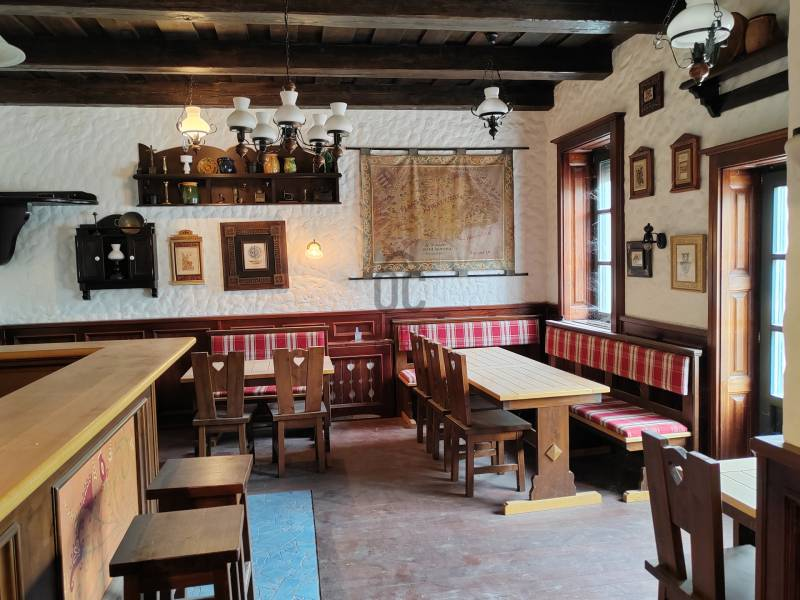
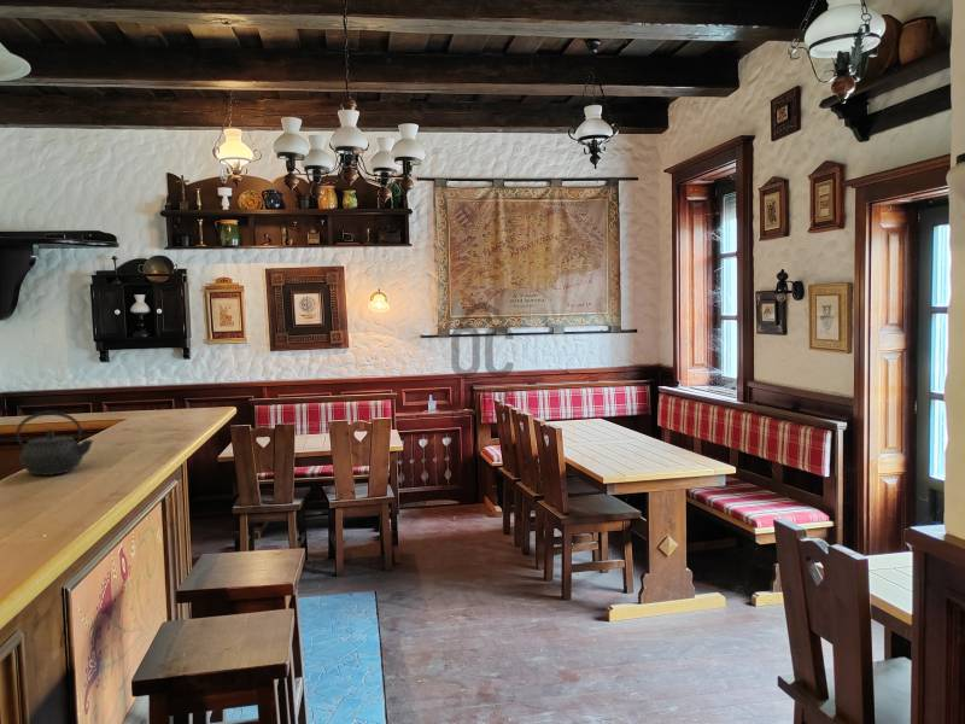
+ kettle (54, 440)
